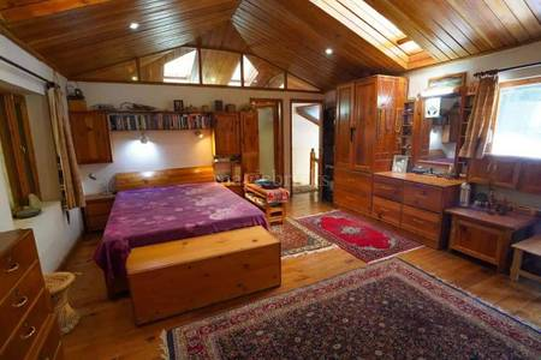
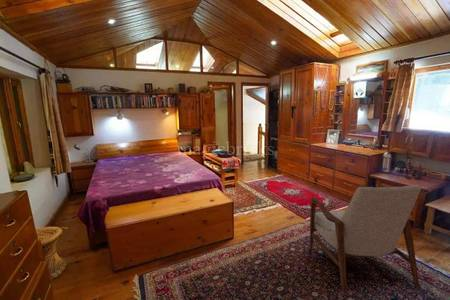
+ armchair (360, 222)
